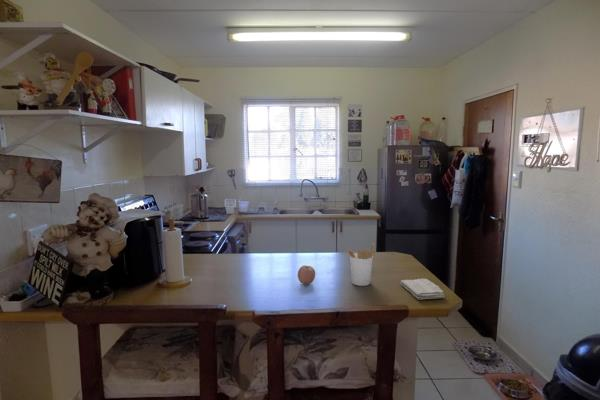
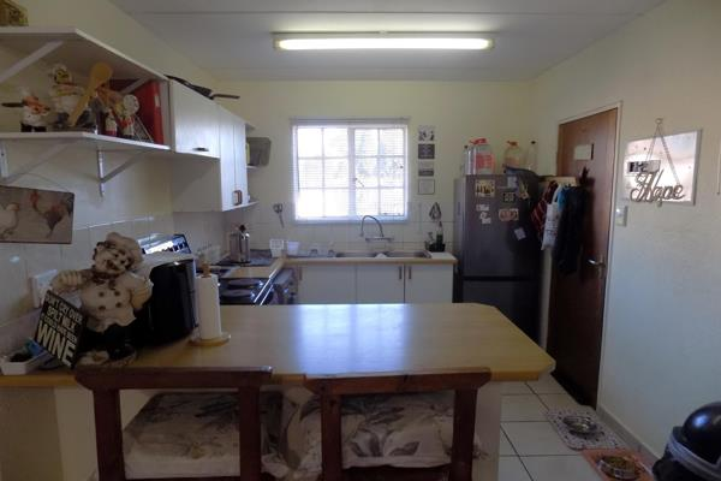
- fruit (306, 275)
- washcloth (421, 287)
- utensil holder (362, 264)
